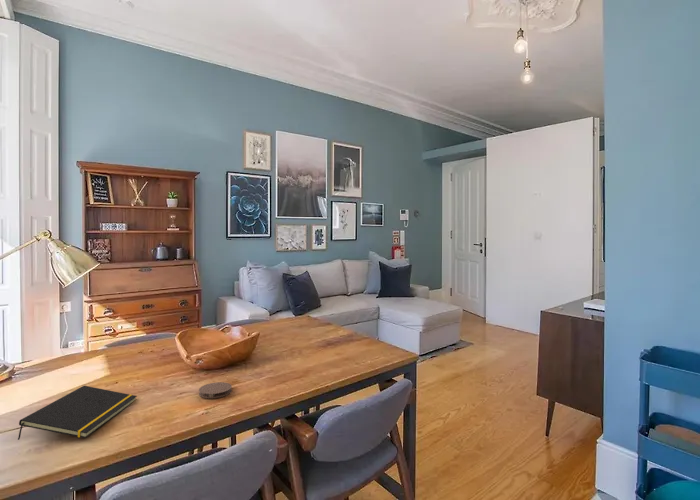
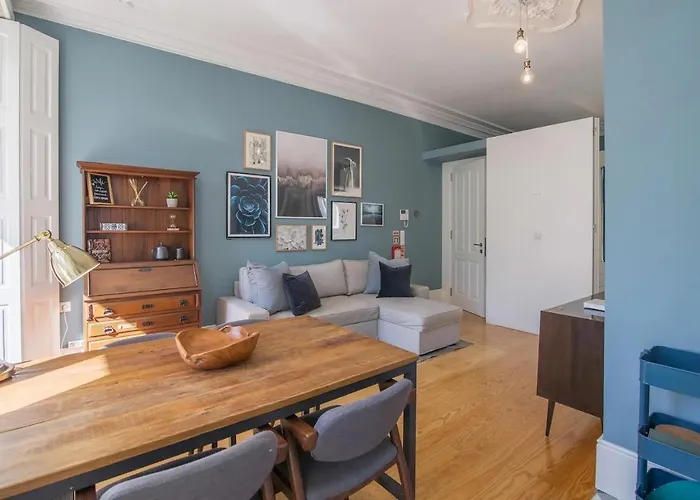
- coaster (215, 389)
- notepad (84, 409)
